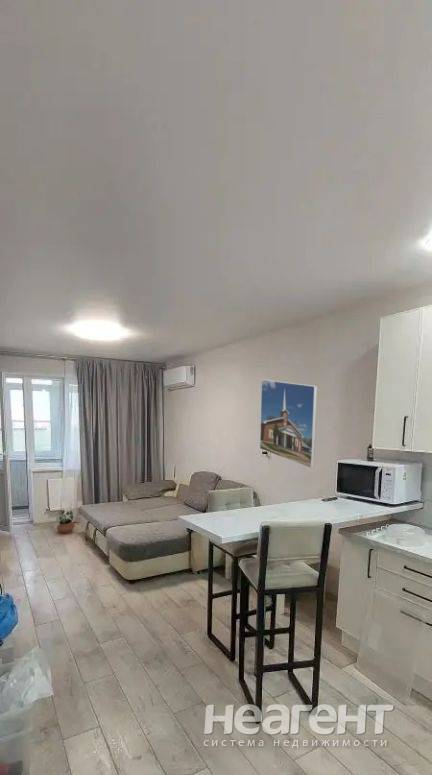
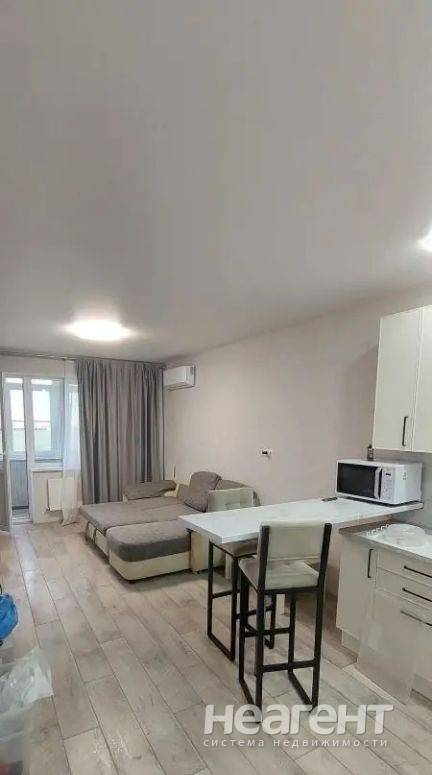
- potted plant (64, 520)
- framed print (285, 420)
